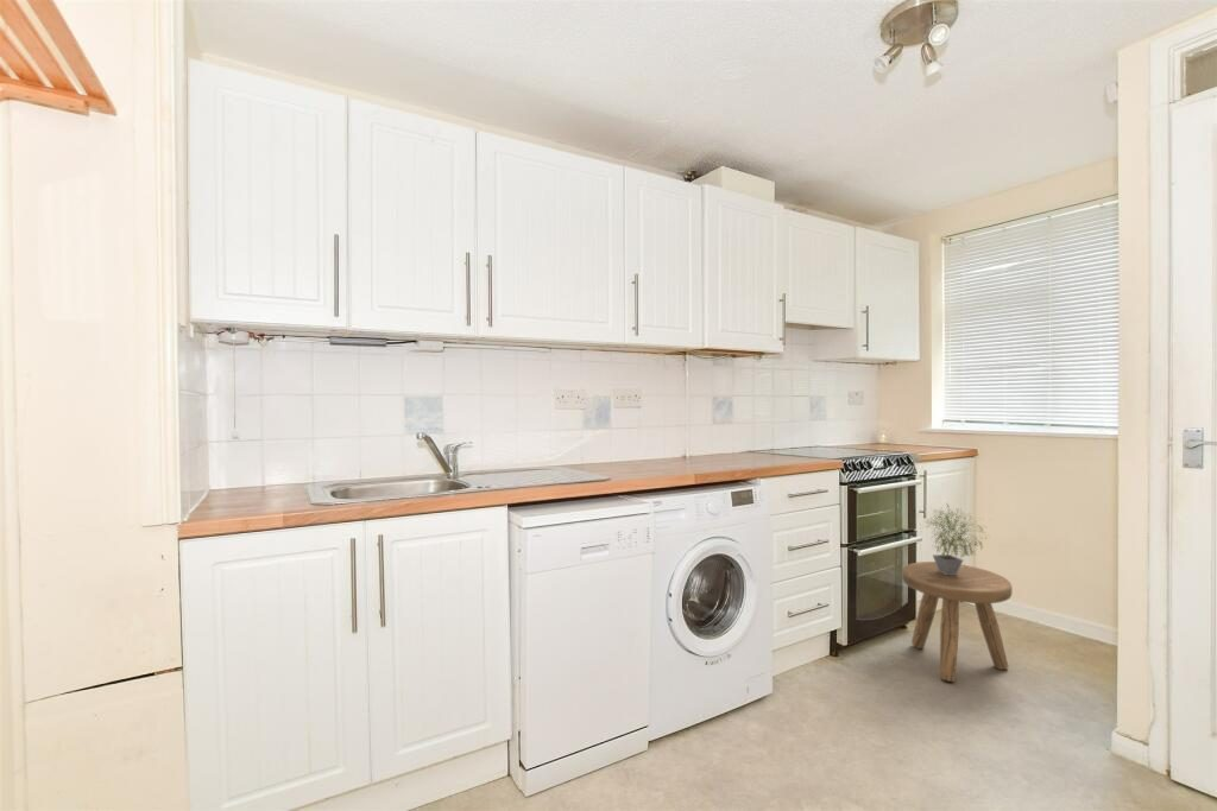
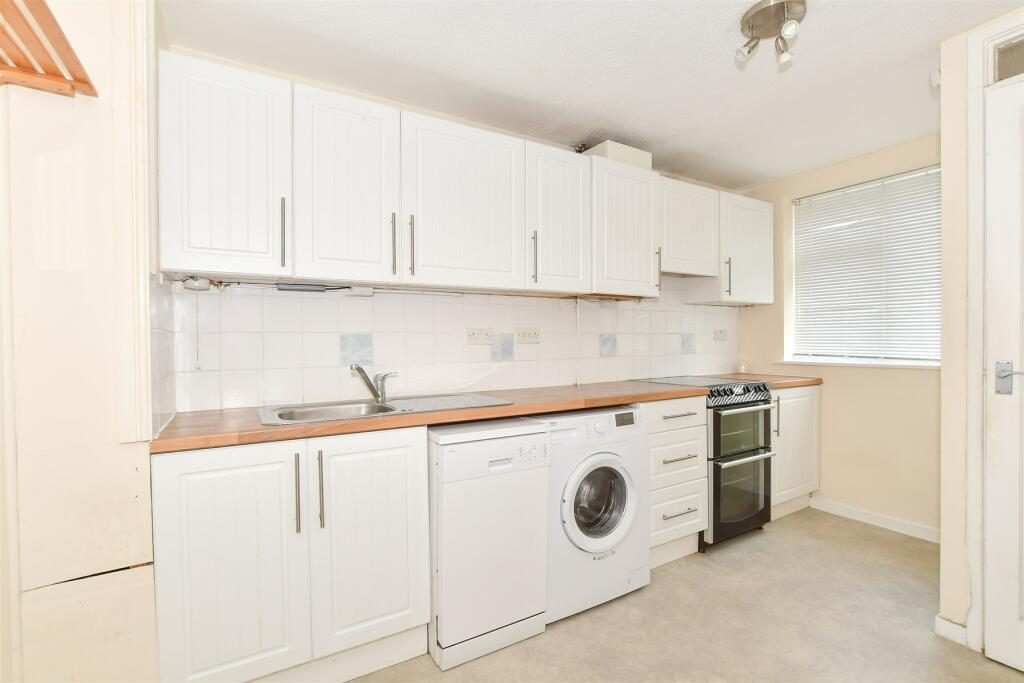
- potted plant (954, 537)
- stool (953, 619)
